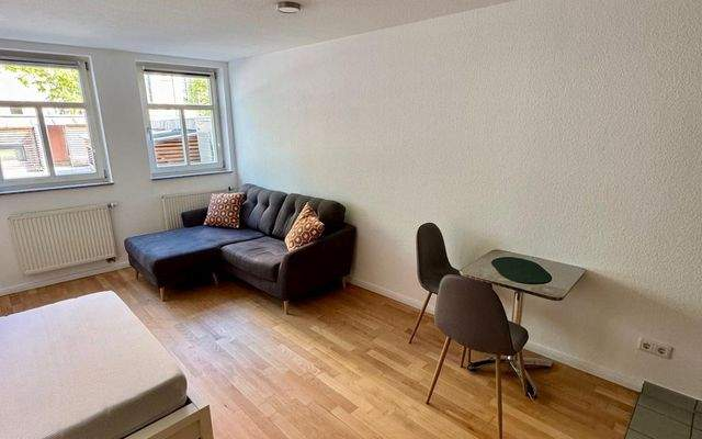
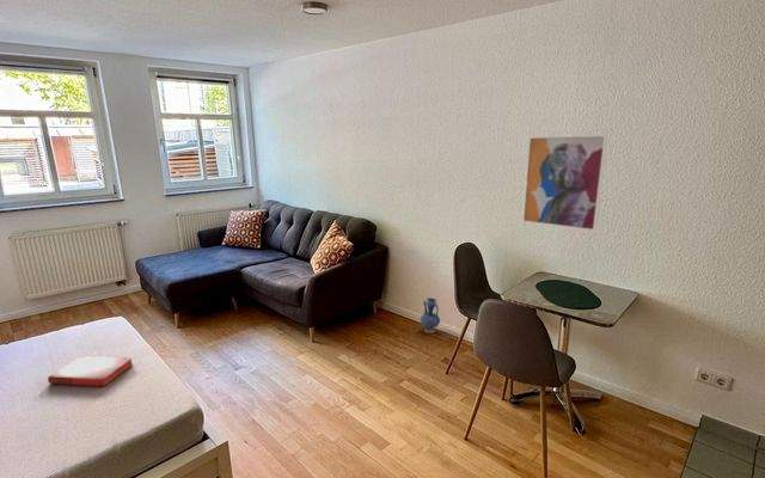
+ hardback book (92, 370)
+ wall art (561, 182)
+ vase (429, 315)
